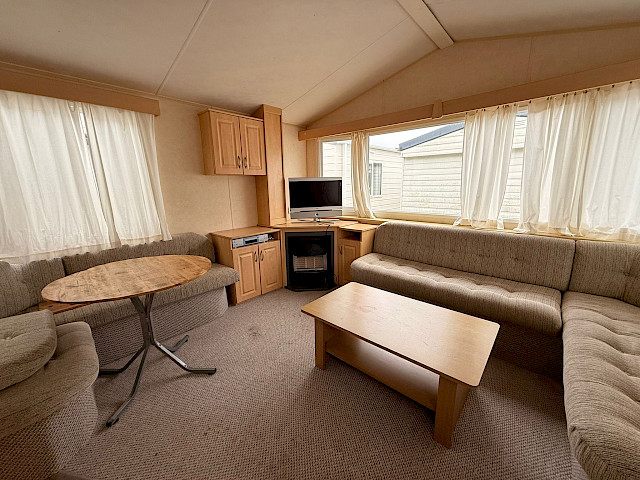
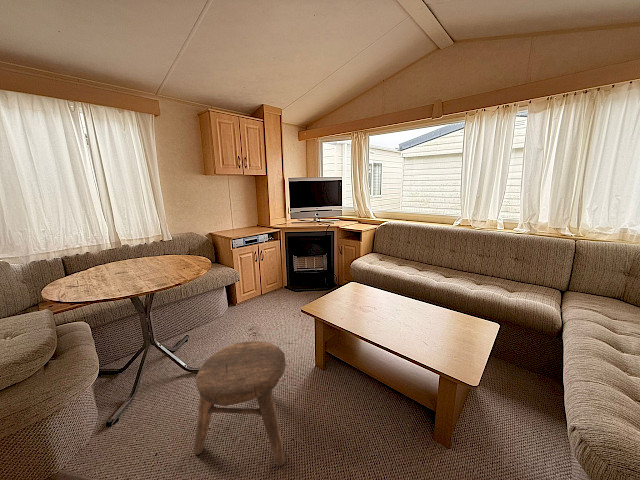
+ stool (241, 399)
